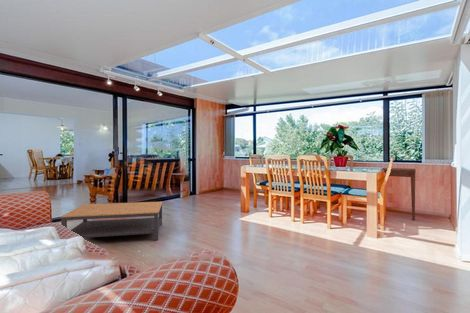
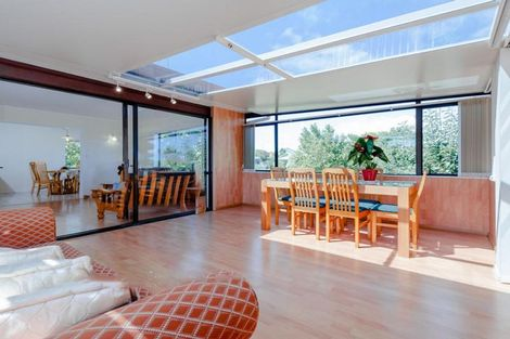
- coffee table (118, 221)
- side table (411, 191)
